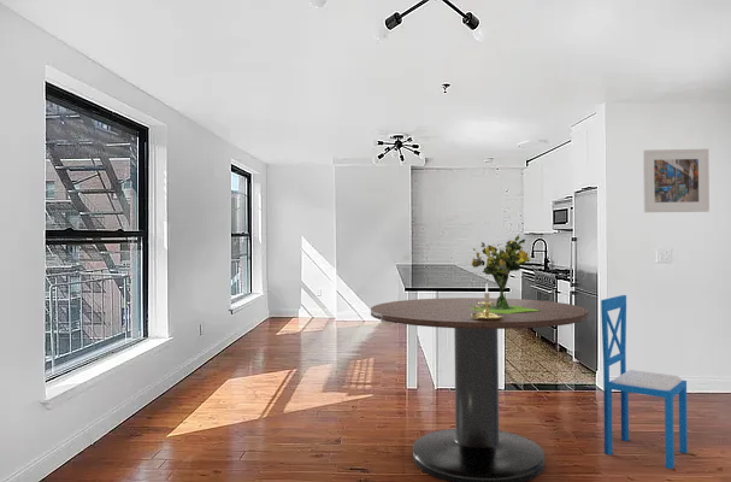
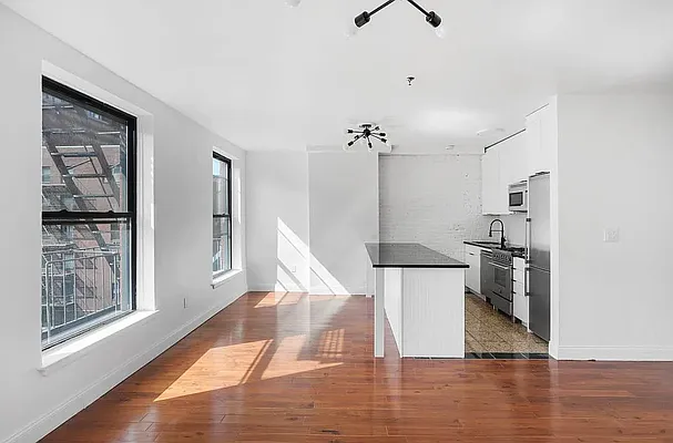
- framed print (676, 181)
- candle holder (484, 300)
- dining table (476, 383)
- dining chair (642, 375)
- bouquet (496, 271)
